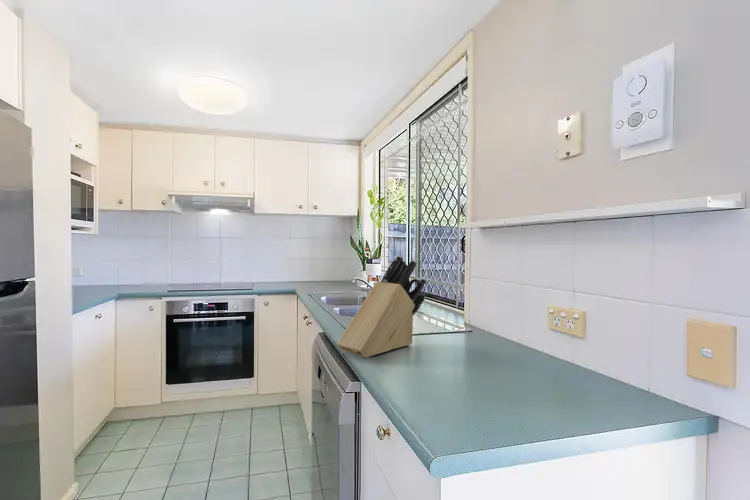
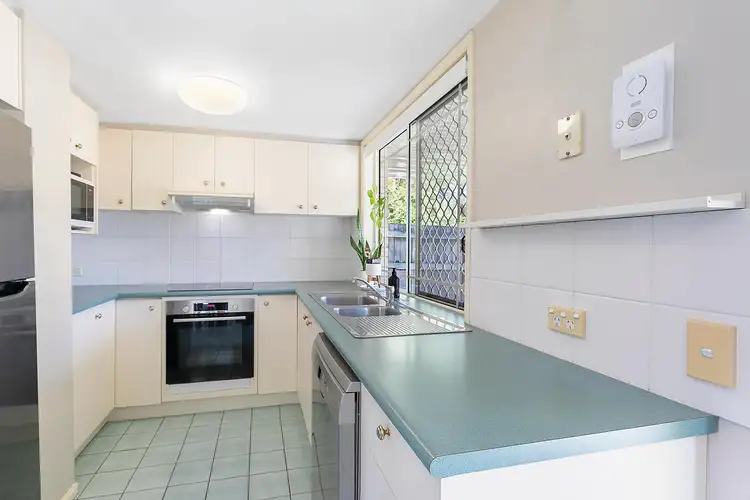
- knife block (385, 301)
